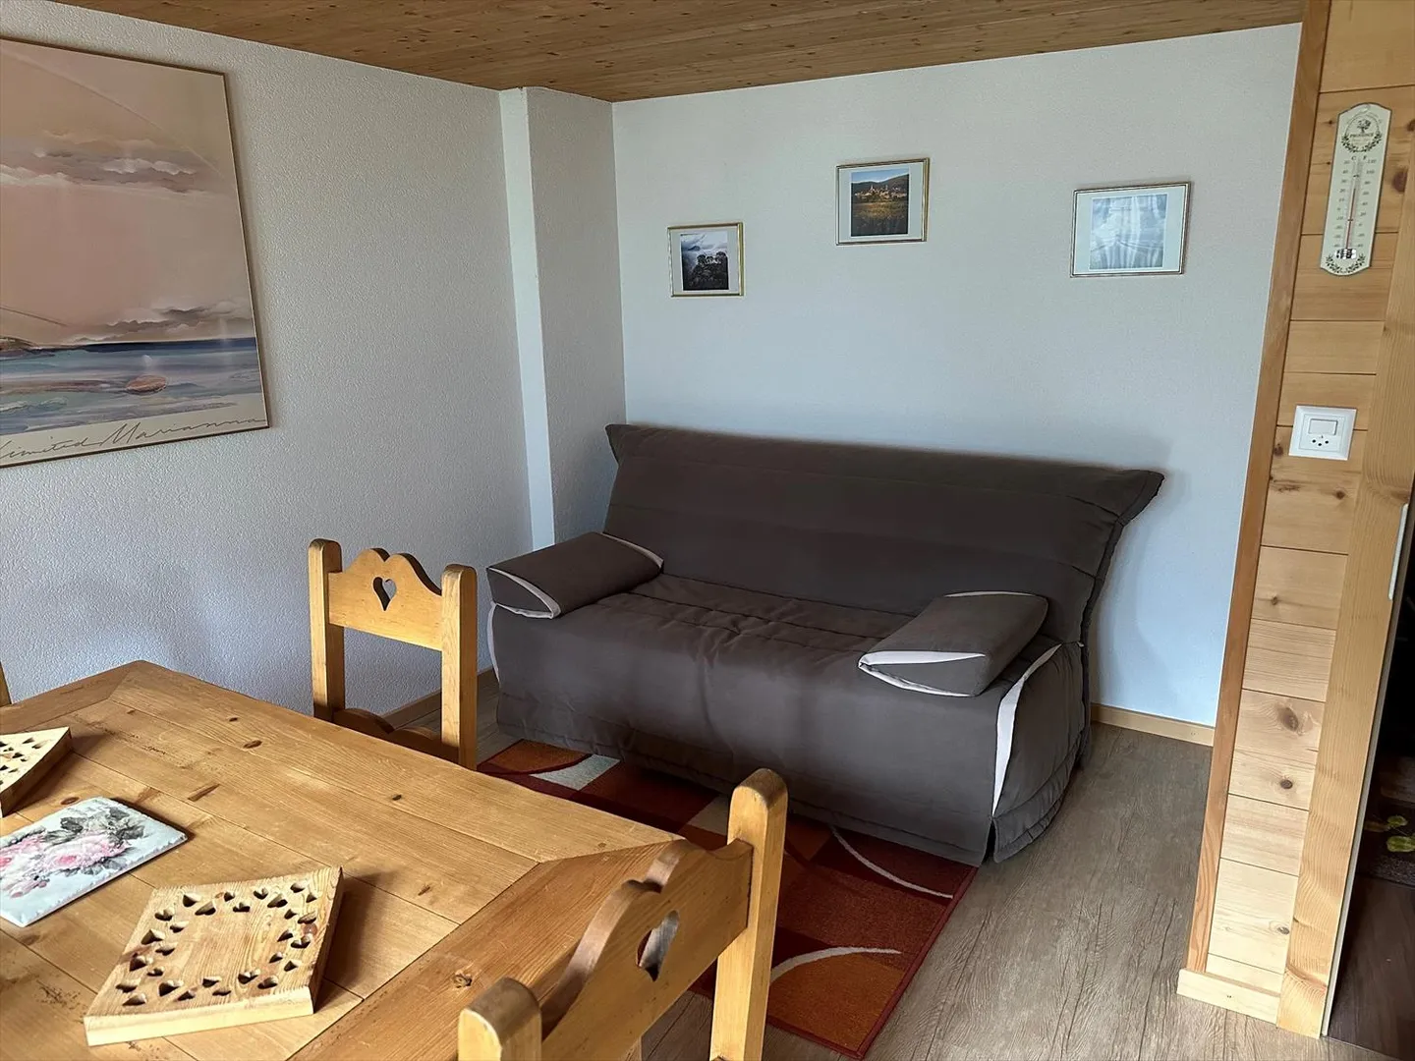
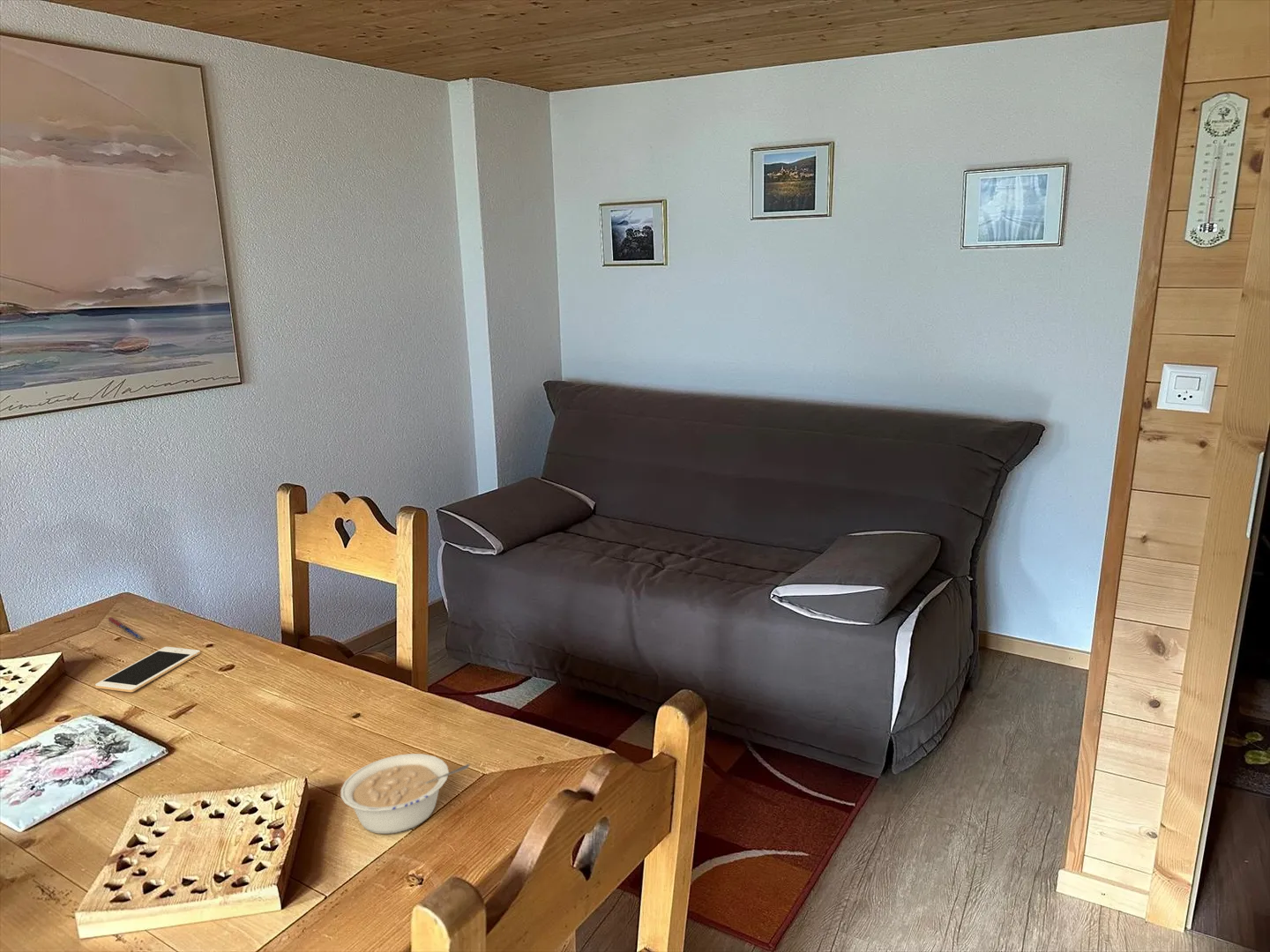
+ legume (400, 792)
+ pen (124, 627)
+ cell phone (149, 668)
